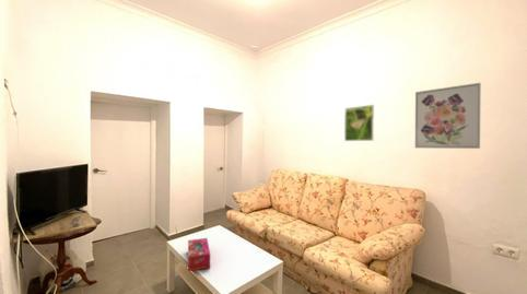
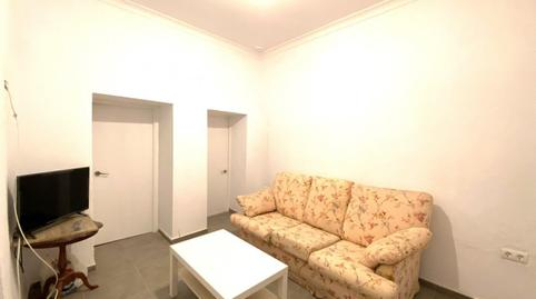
- tissue box (198, 252)
- wall art (445, 118)
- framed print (359, 124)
